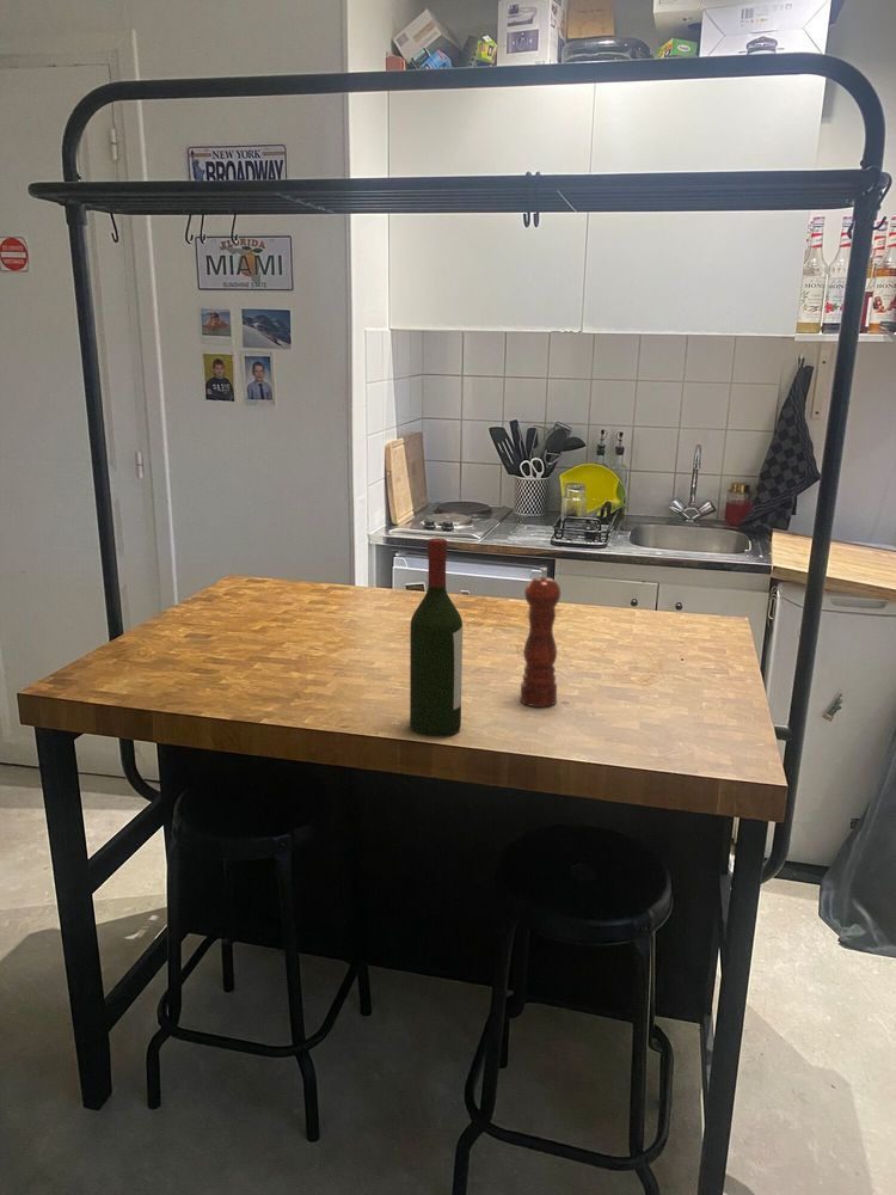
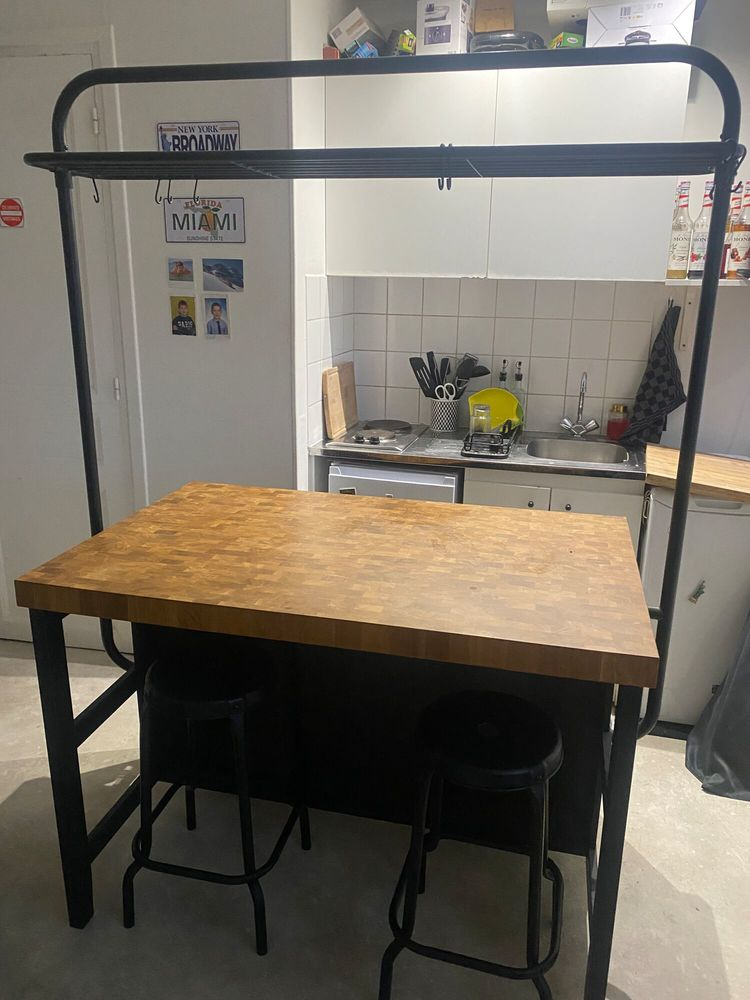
- pepper mill (540, 635)
- wine bottle (436, 636)
